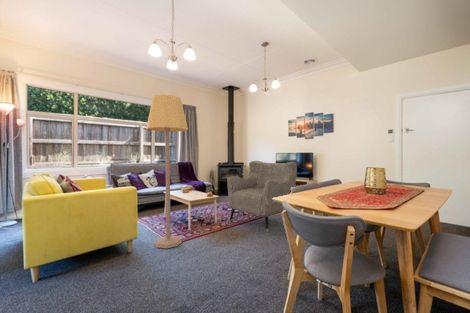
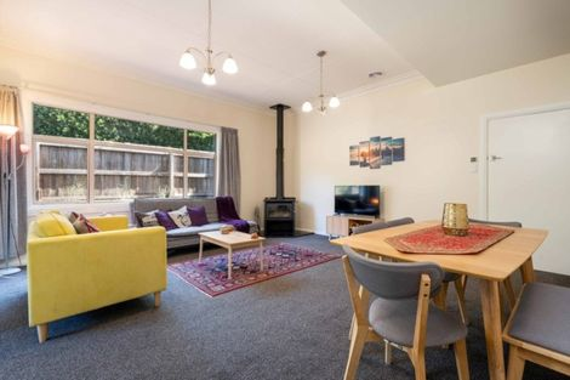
- lamp (167, 171)
- armchair (263, 191)
